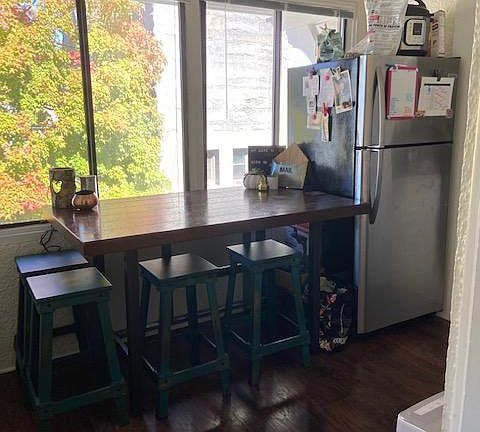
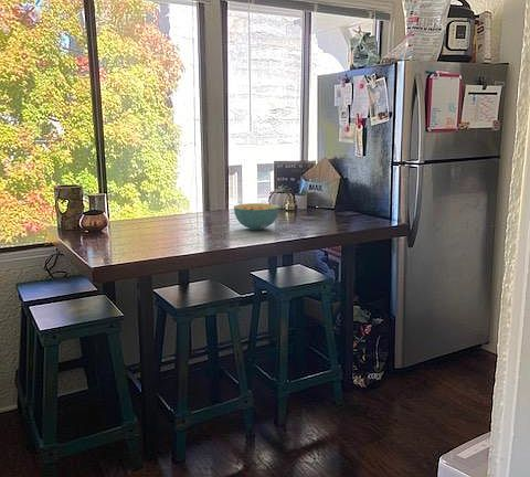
+ cereal bowl (256, 218)
